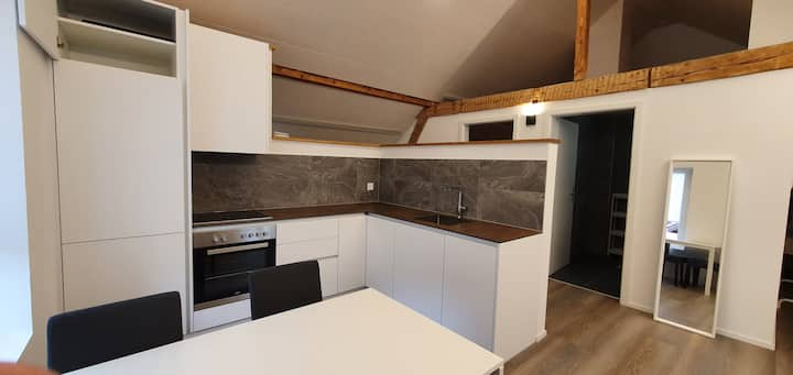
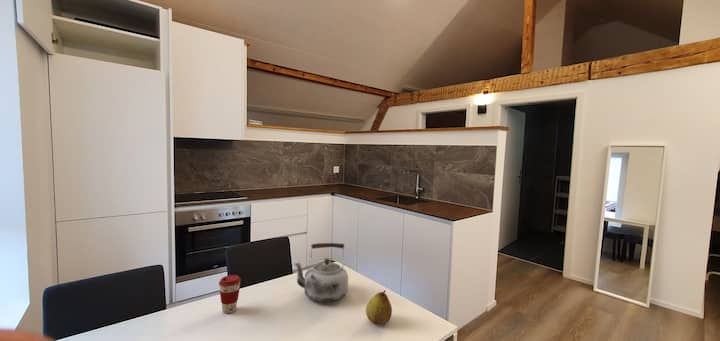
+ fruit (379, 304)
+ coffee cup (229, 294)
+ kettle (321, 268)
